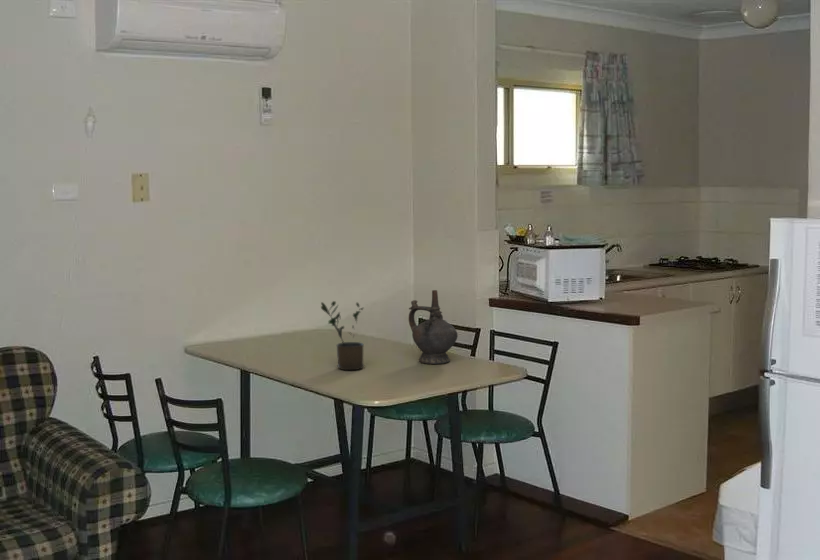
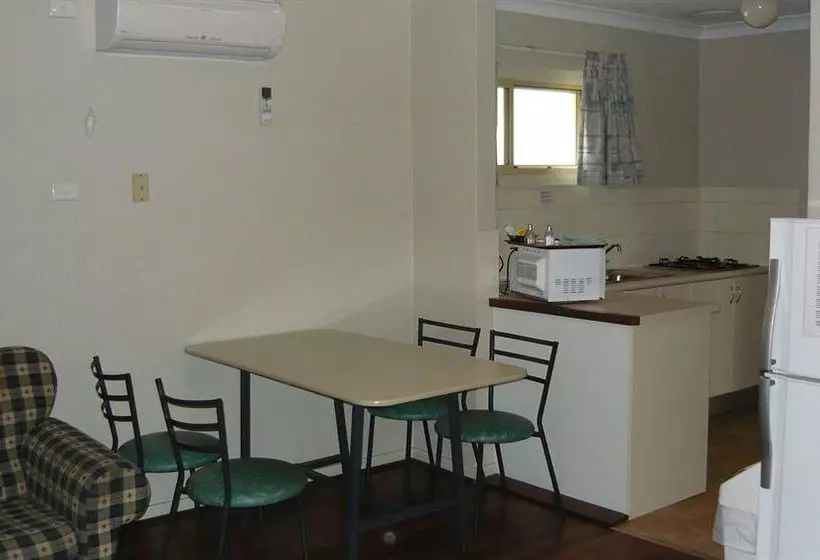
- potted plant (348, 332)
- ceremonial vessel (432, 325)
